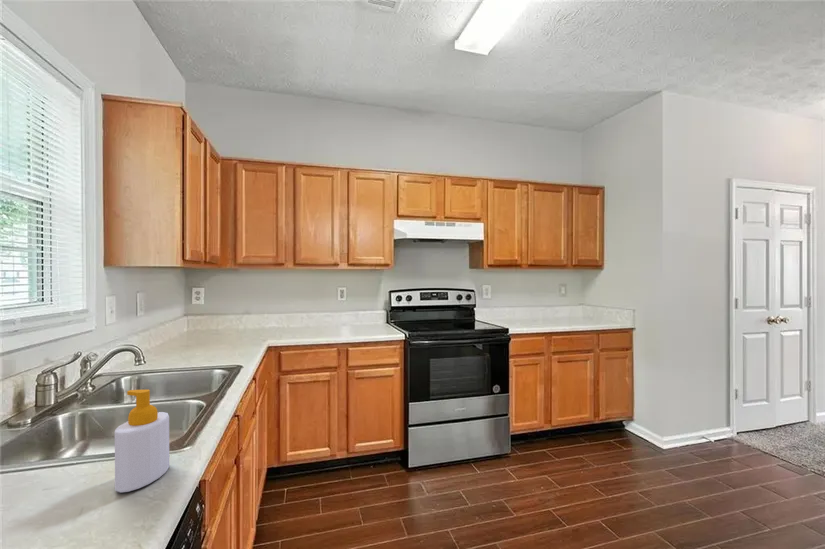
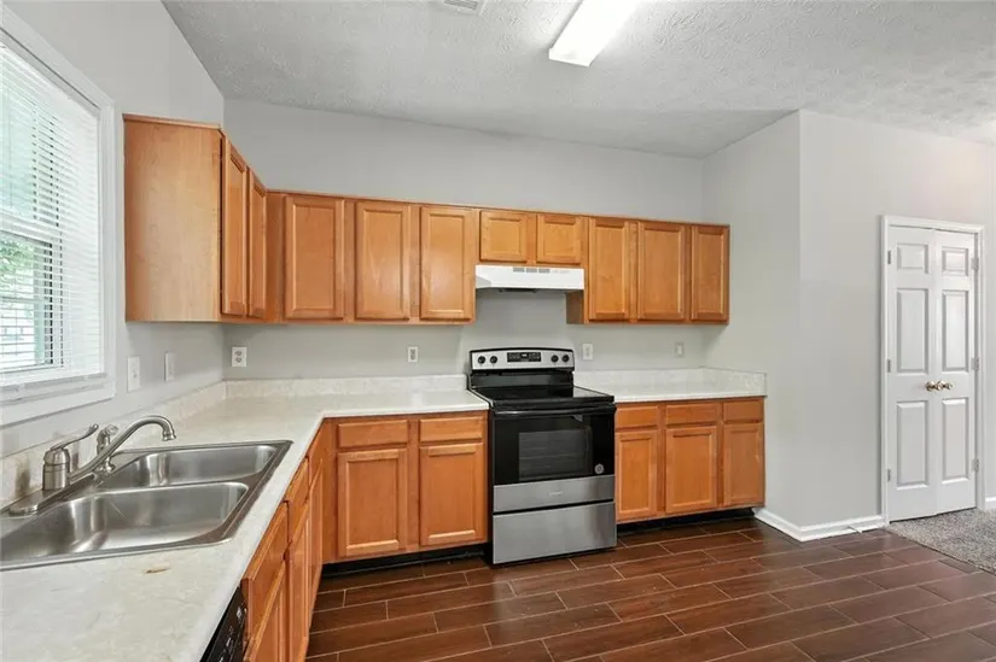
- soap bottle (143, 434)
